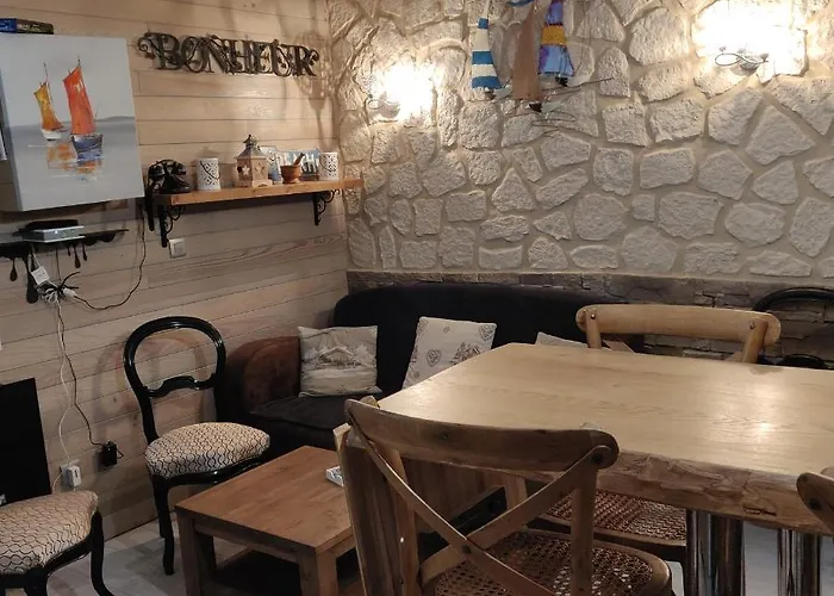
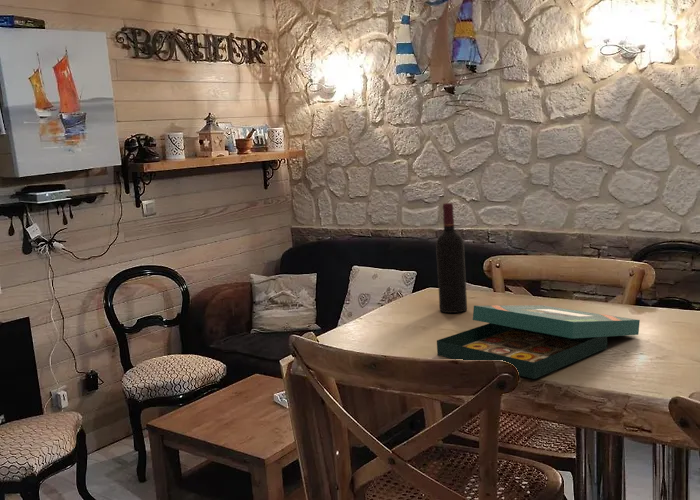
+ wine bottle (450, 257)
+ board game (538, 326)
